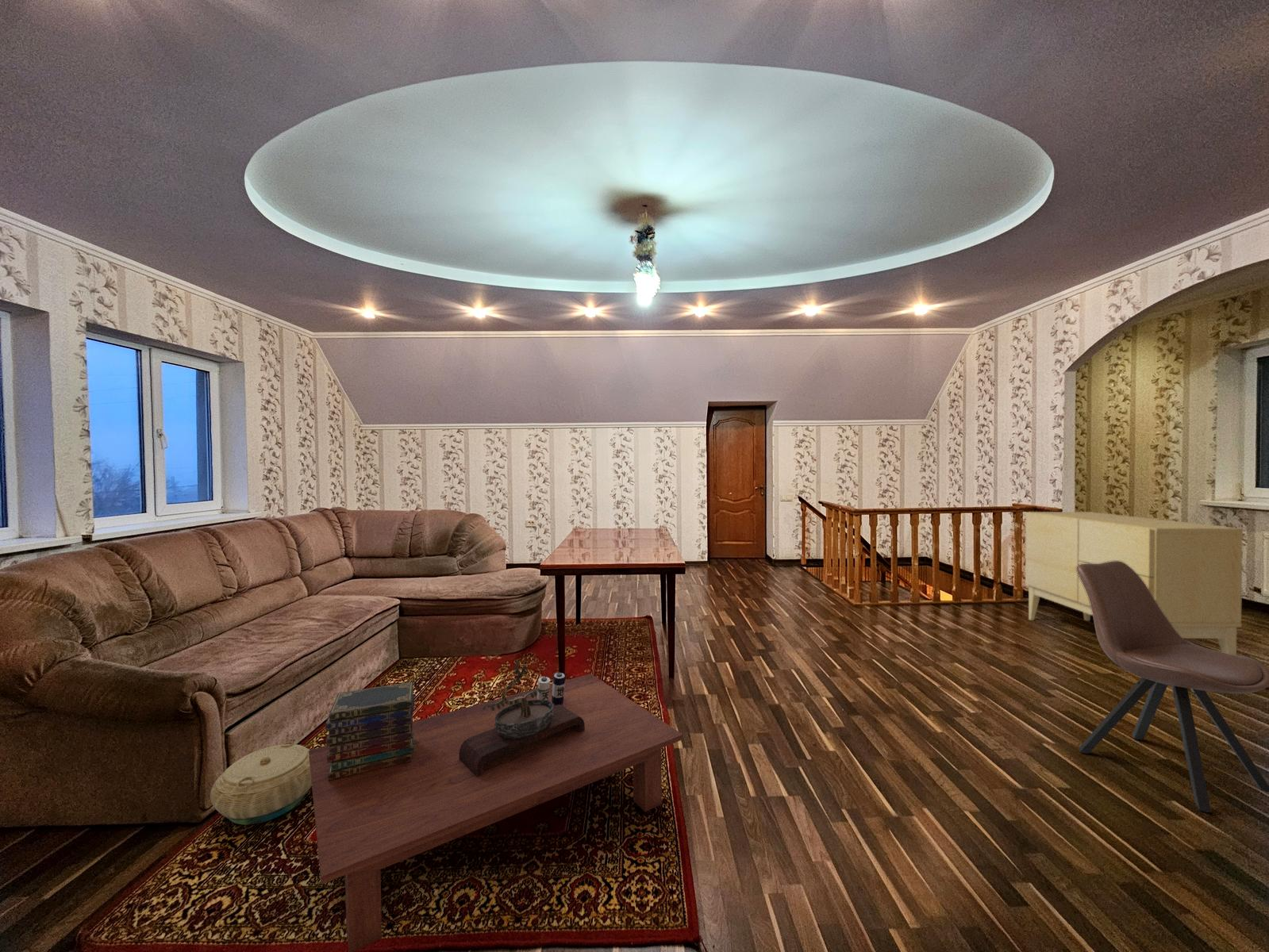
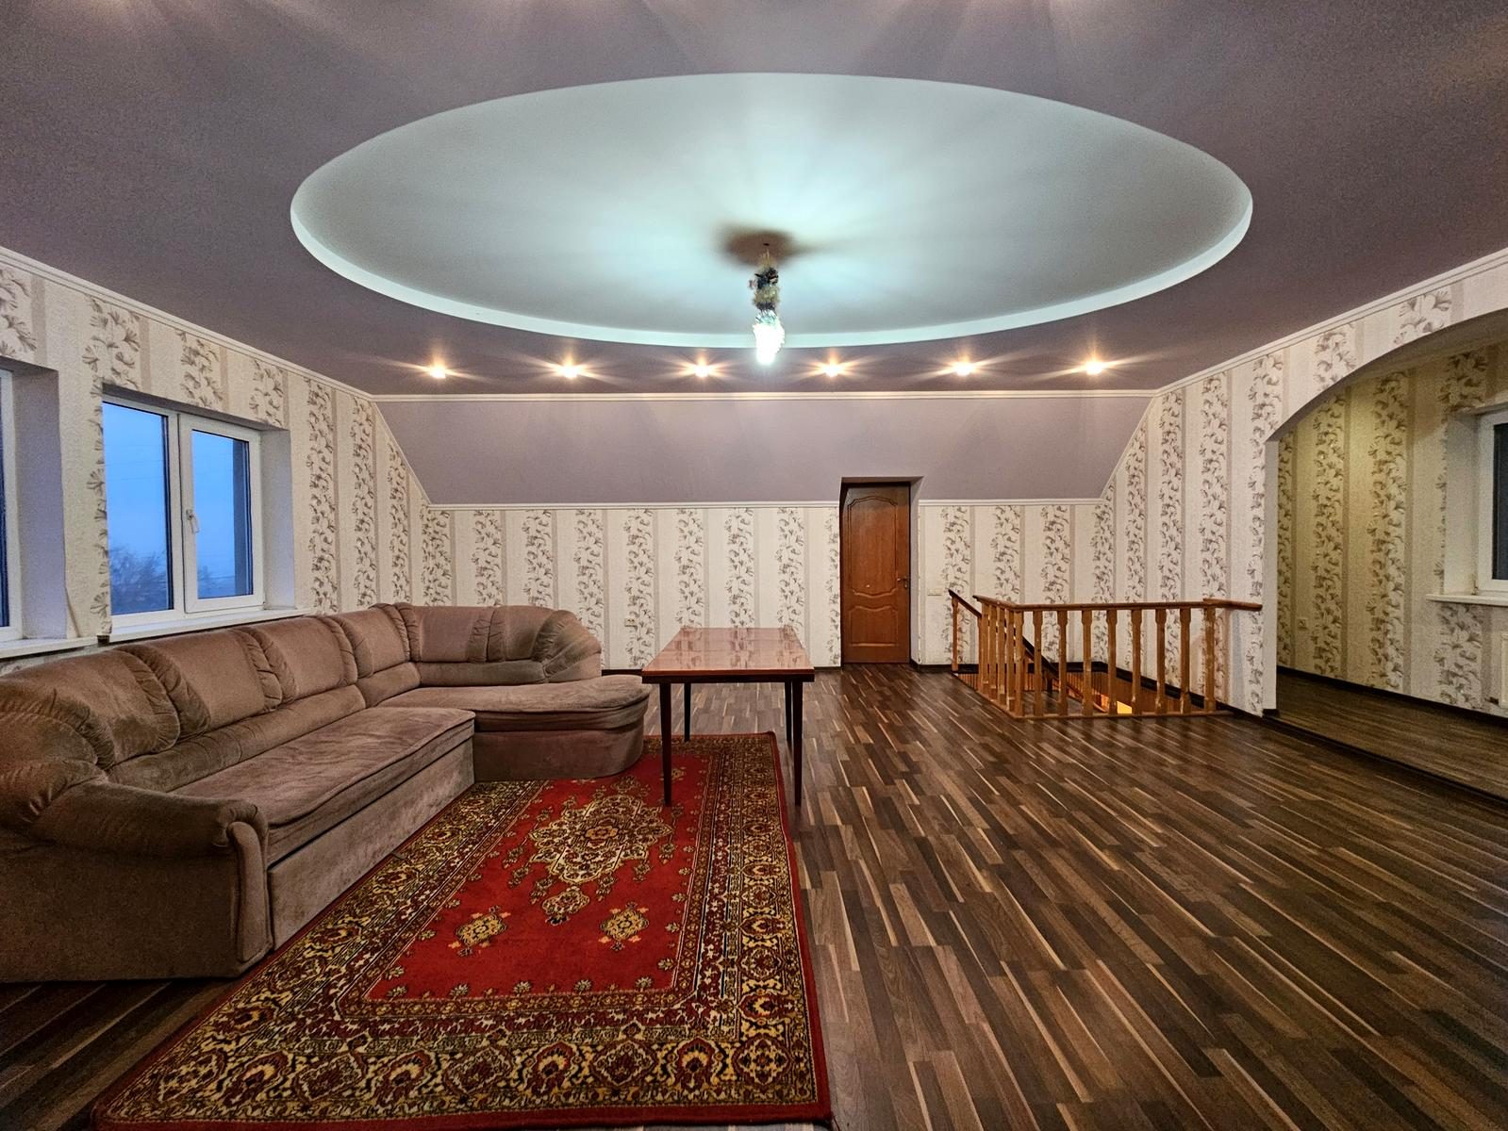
- sideboard (1128, 565)
- book stack (373, 726)
- basket (267, 781)
- chair (1167, 671)
- candle (555, 687)
- bonsai tree (525, 702)
- coffee table (500, 778)
